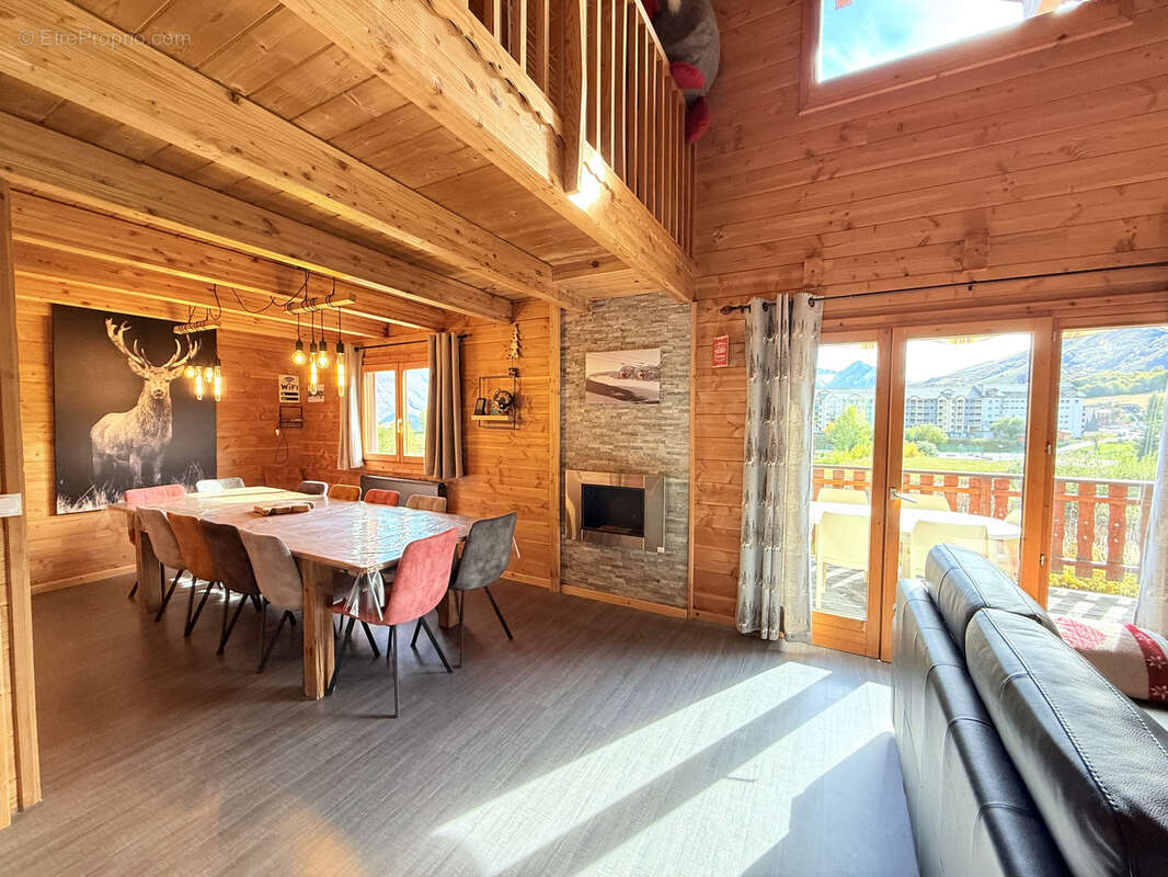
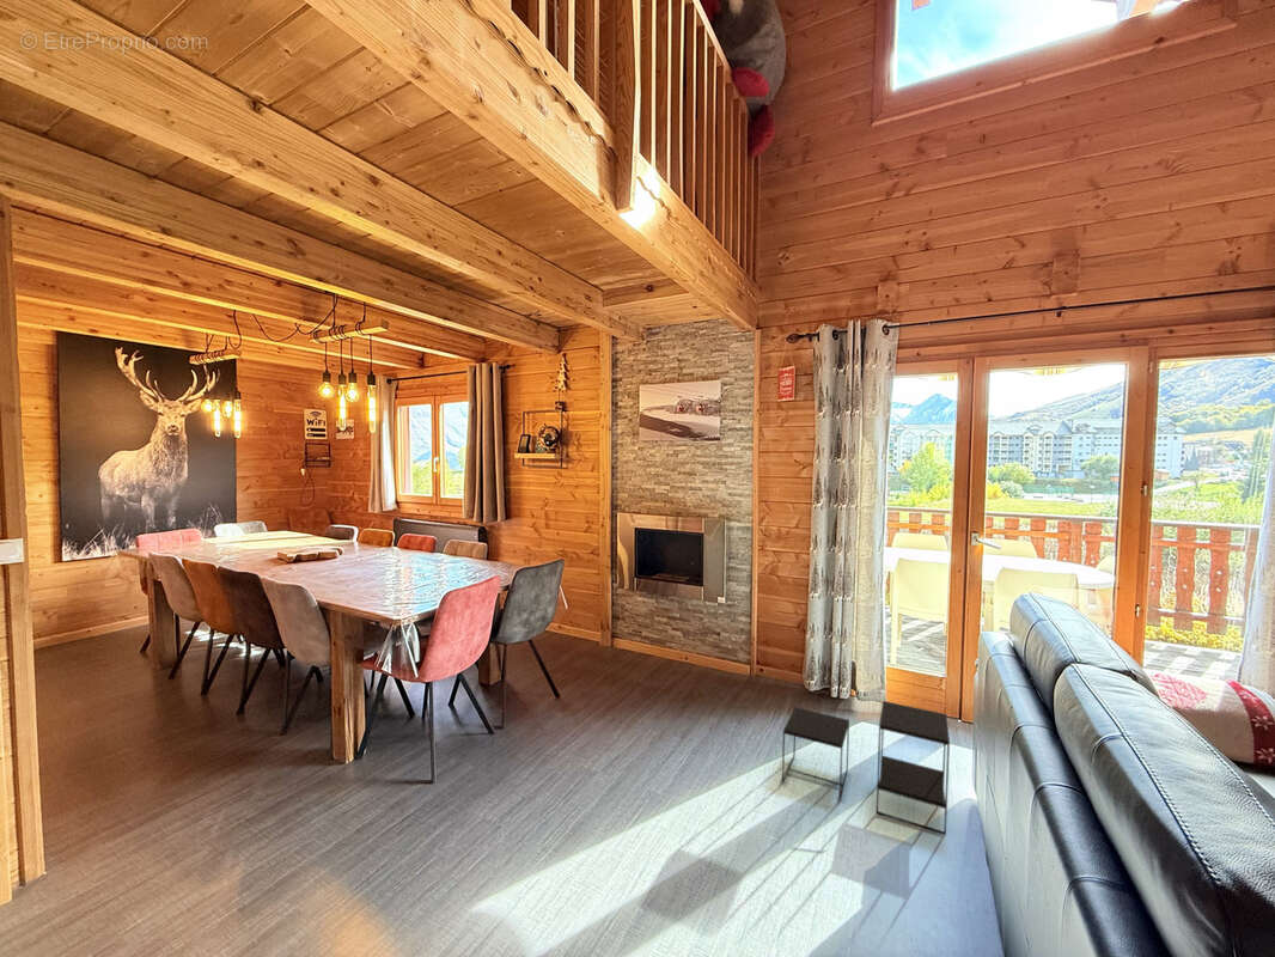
+ side table (847, 749)
